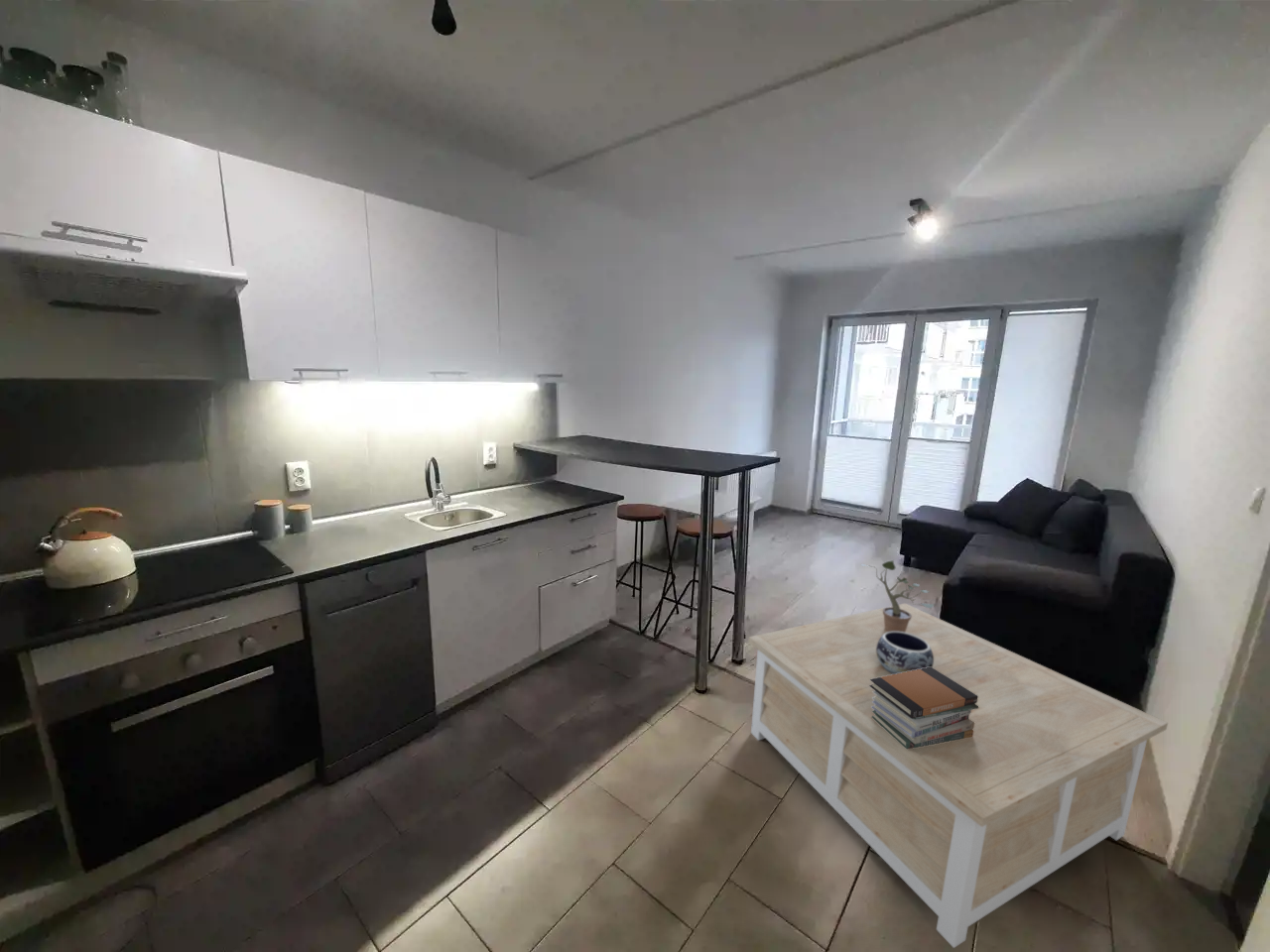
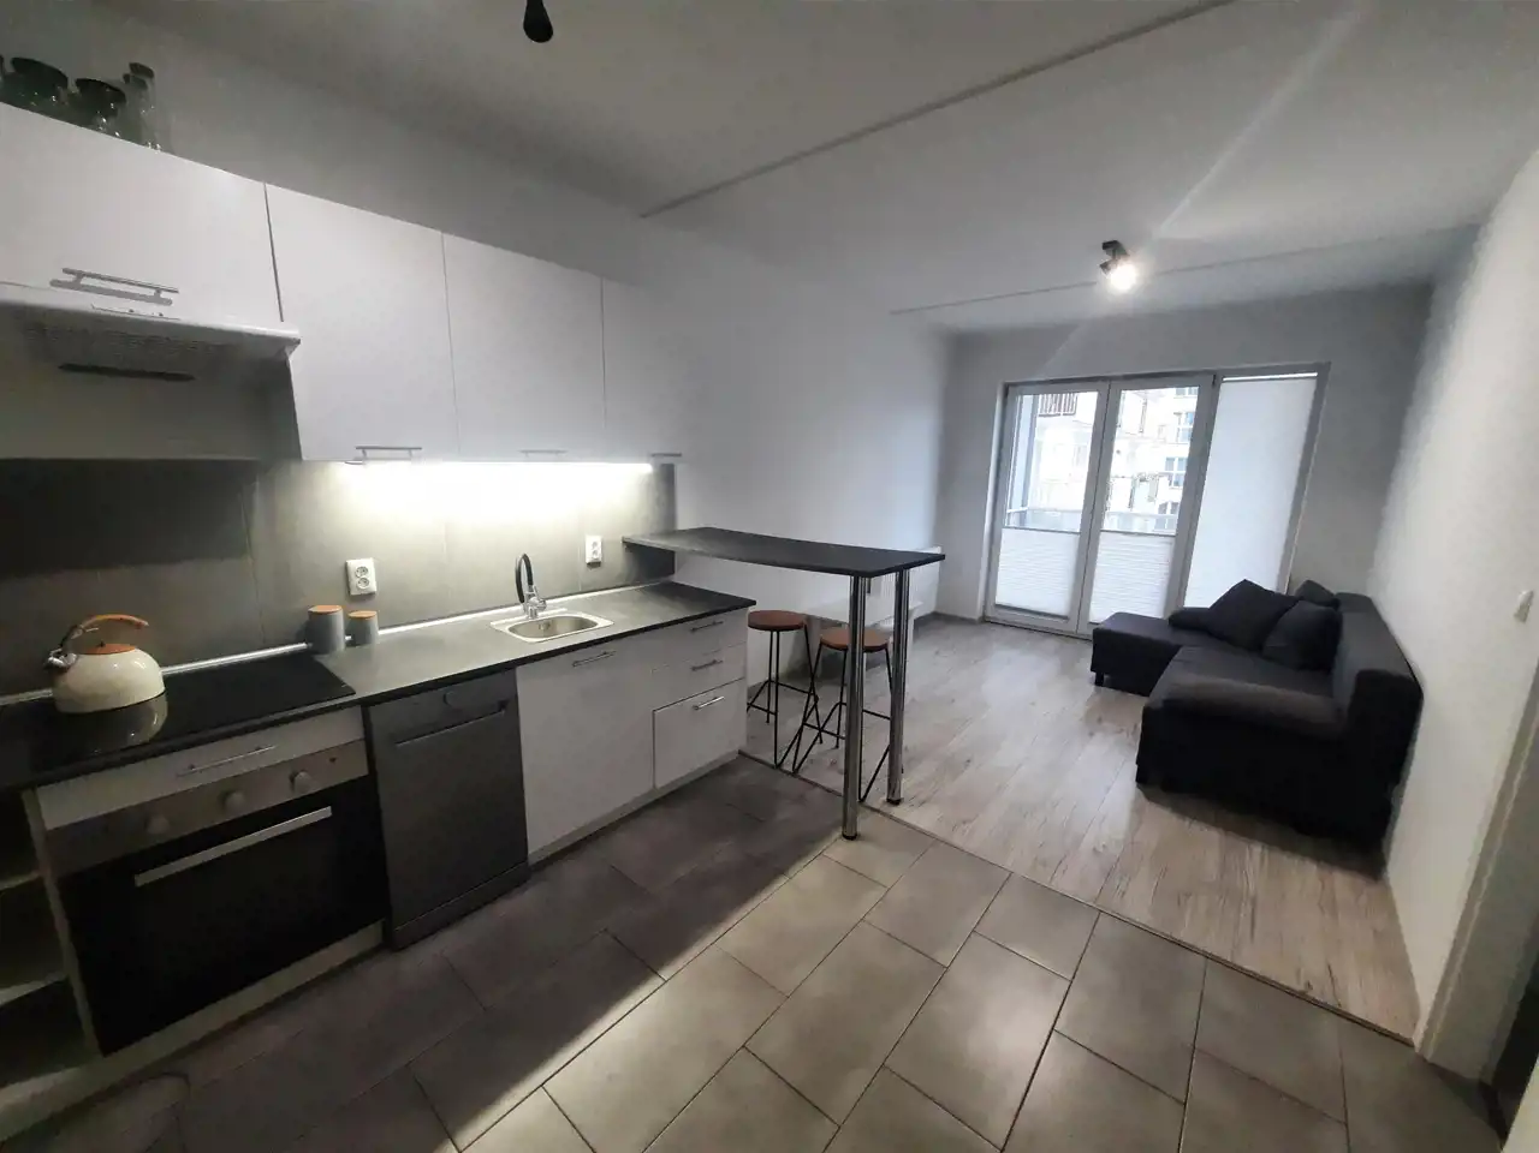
- book stack (921, 706)
- coffee table (924, 746)
- decorative bowl (904, 654)
- potted plant (895, 594)
